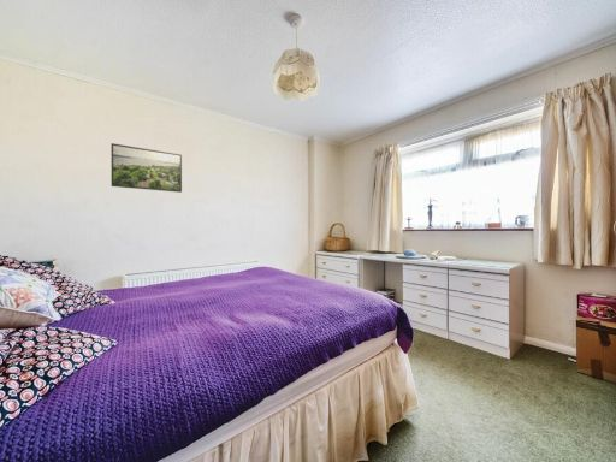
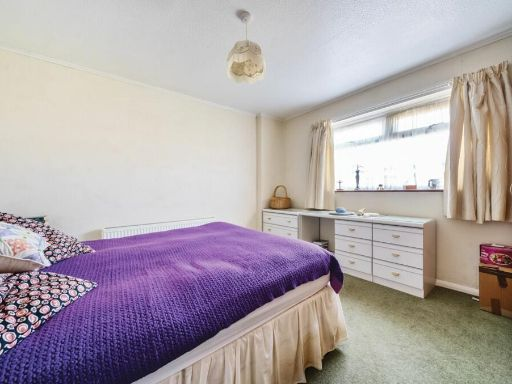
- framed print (148, 168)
